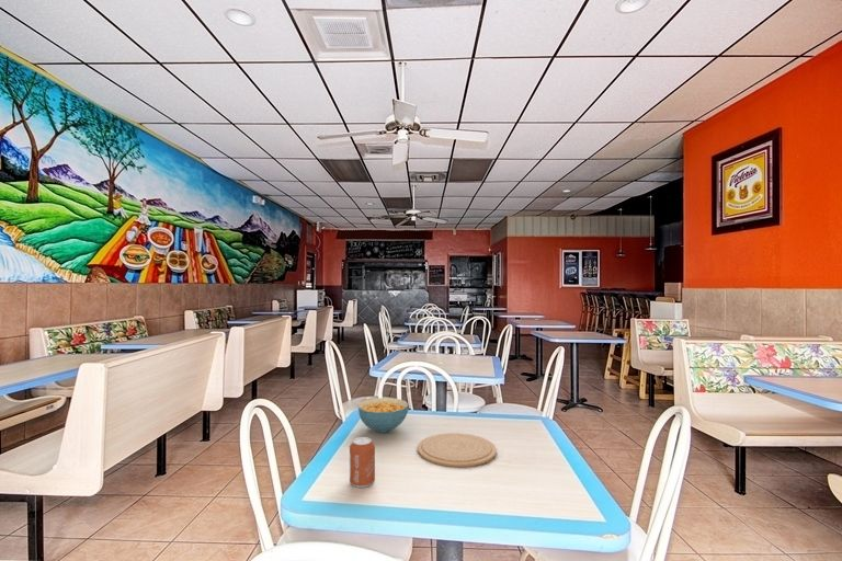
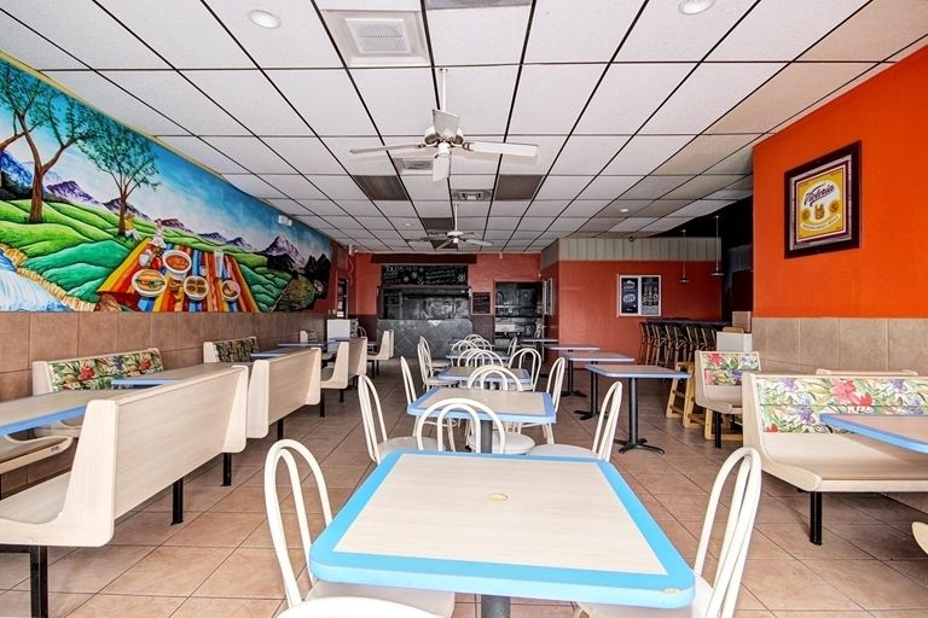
- cereal bowl (383, 416)
- plate (456, 447)
- can (362, 461)
